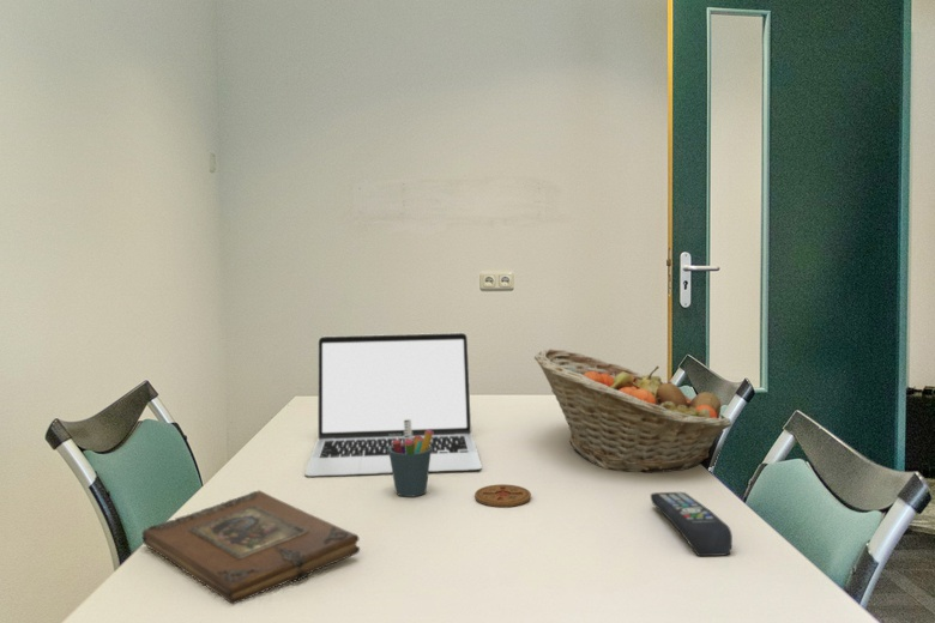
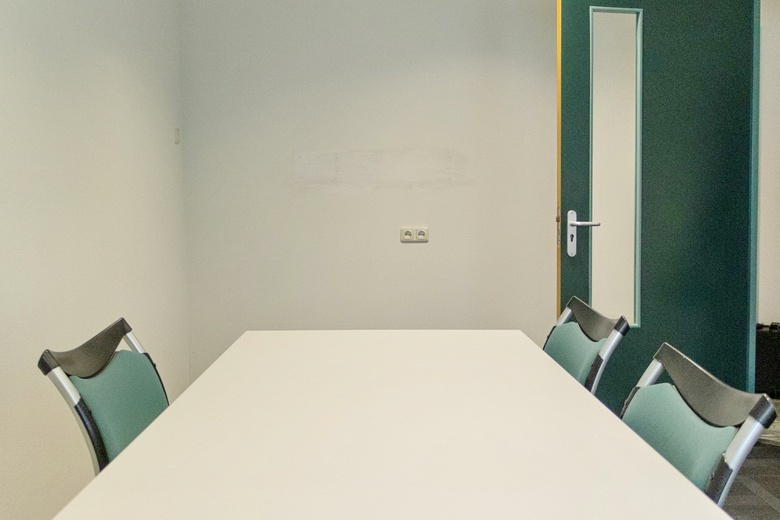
- coaster (502, 495)
- pen holder (410, 458)
- remote control (688, 516)
- laptop (393, 399)
- book (247, 539)
- fruit basket (627, 403)
